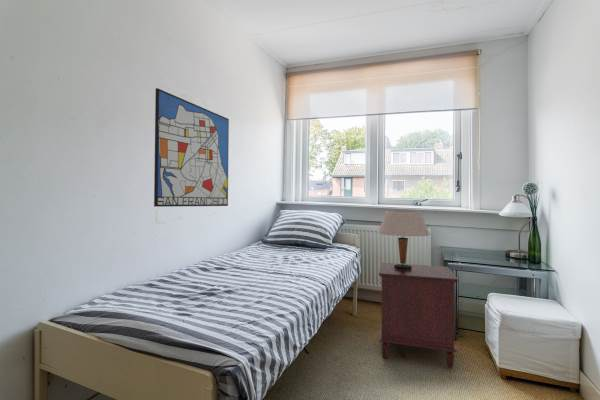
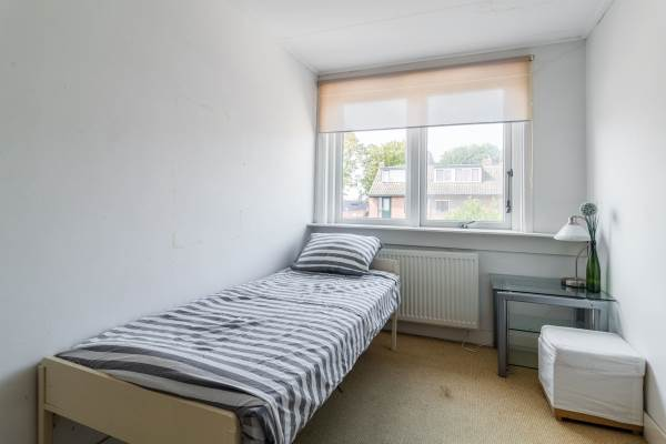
- table lamp (403, 239)
- nightstand (414, 310)
- wall art (197, 156)
